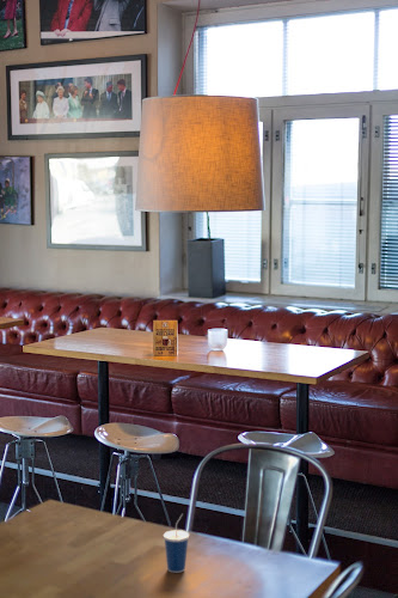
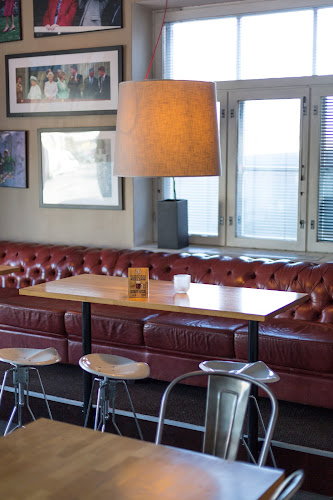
- cup (176, 542)
